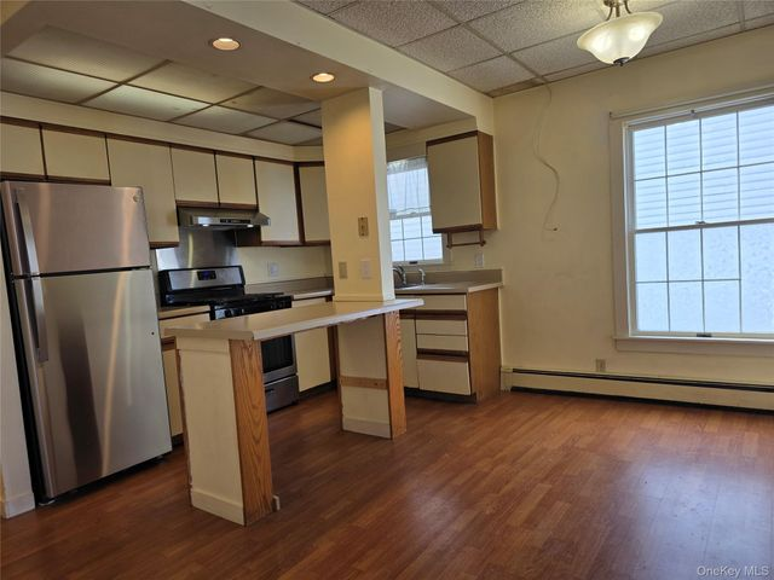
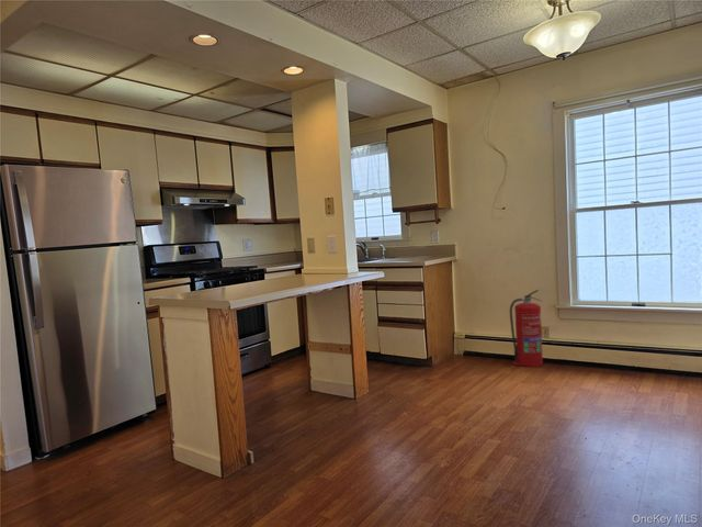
+ fire extinguisher (526, 327)
